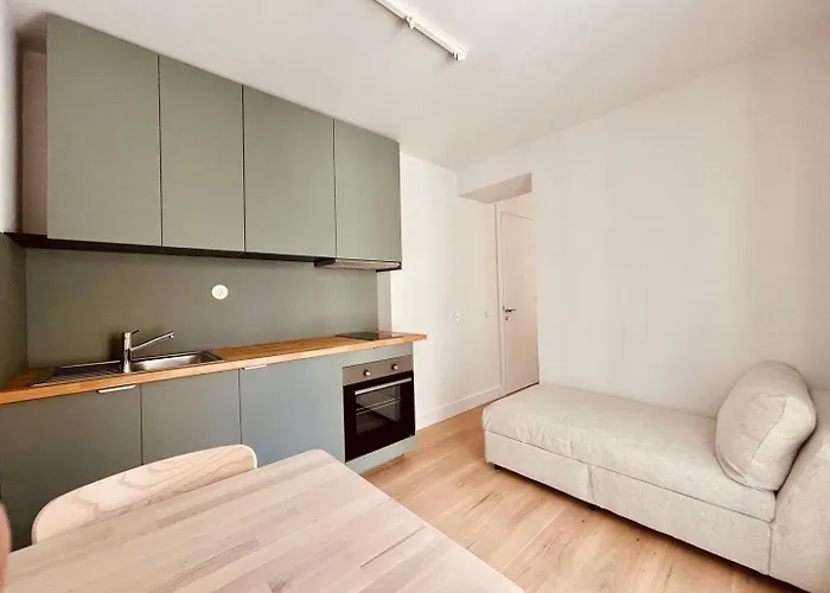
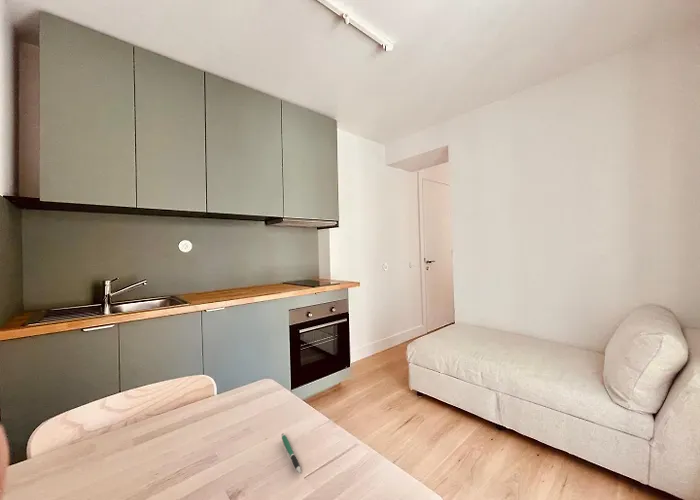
+ pen (290, 451)
